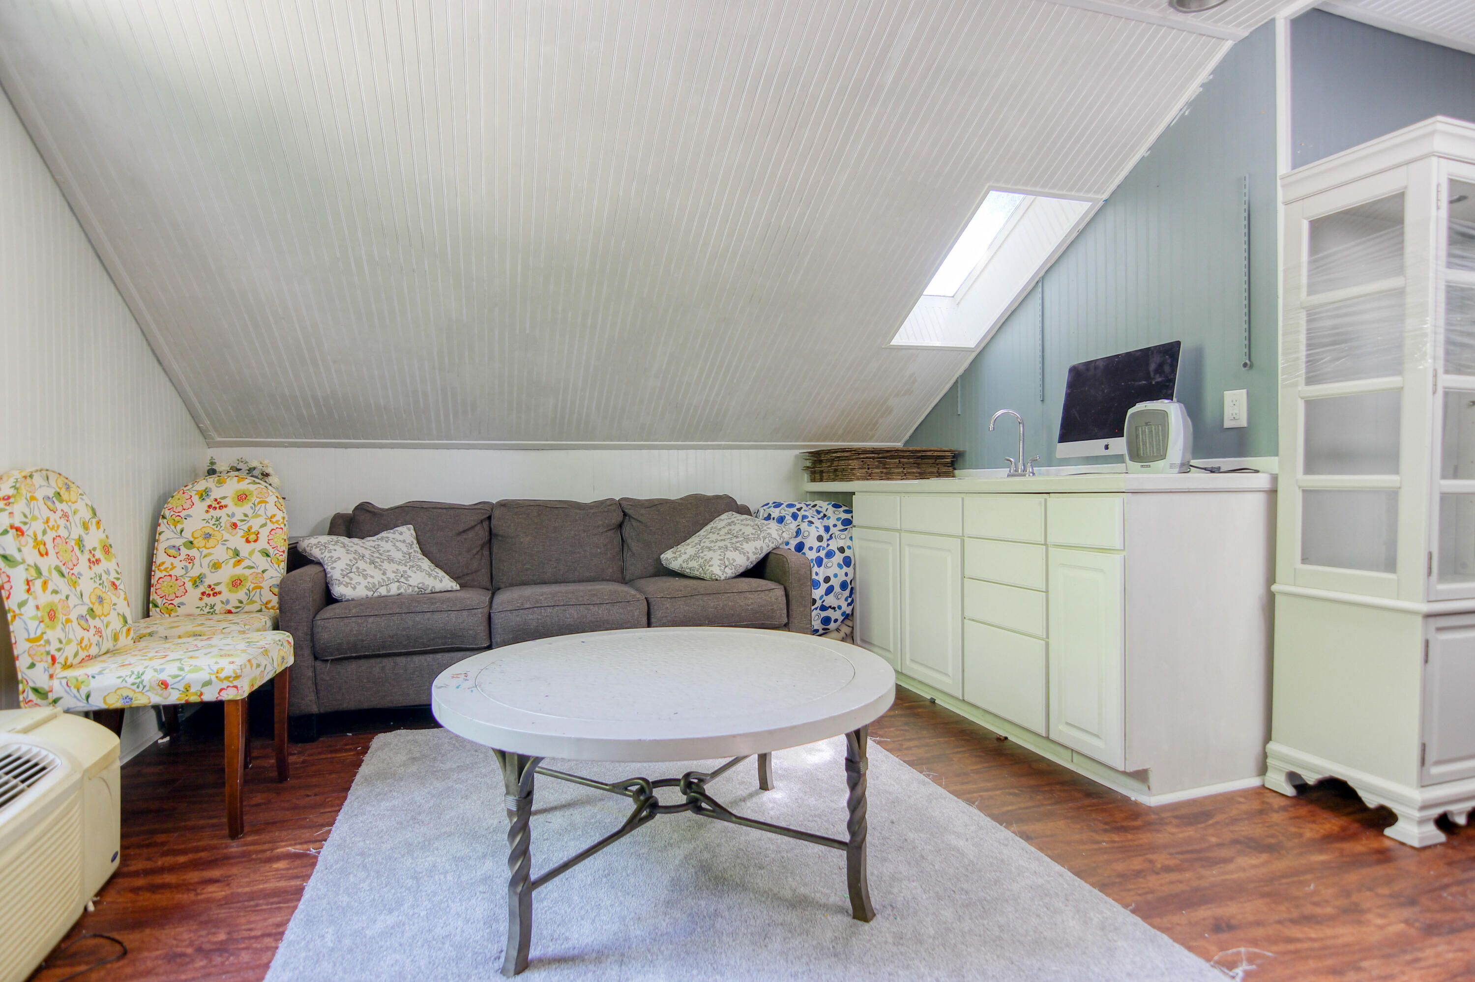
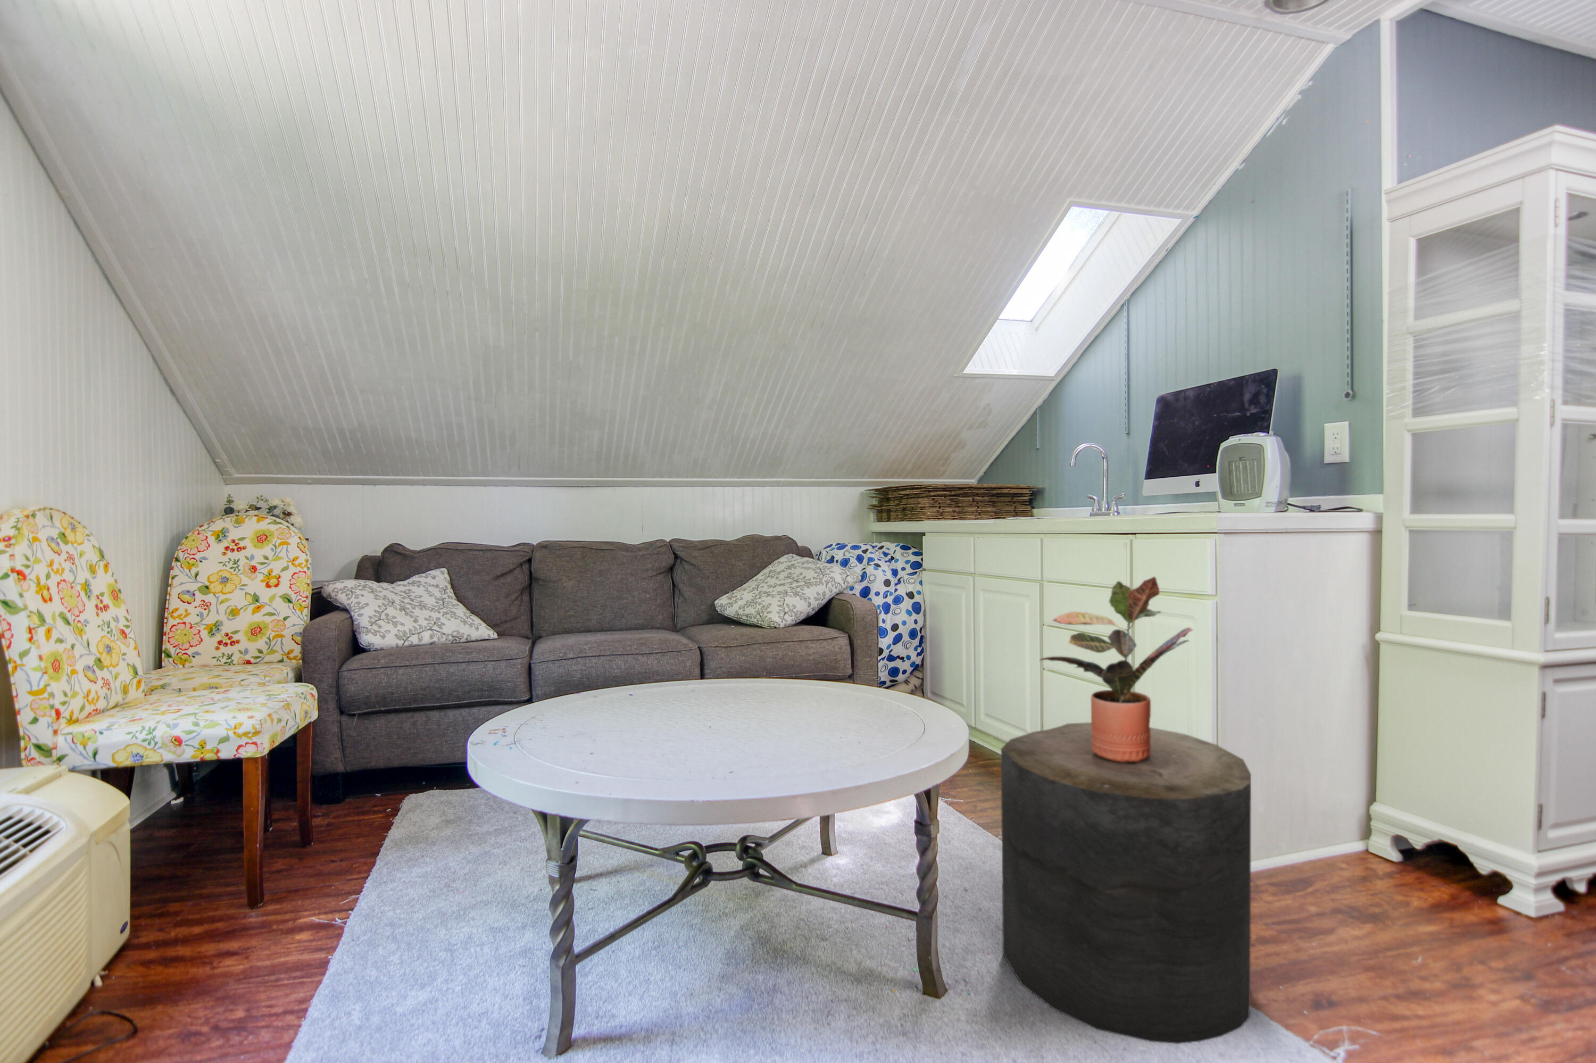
+ potted plant (1121, 661)
+ stool (1123, 861)
